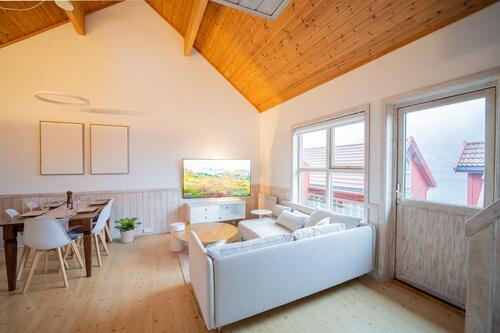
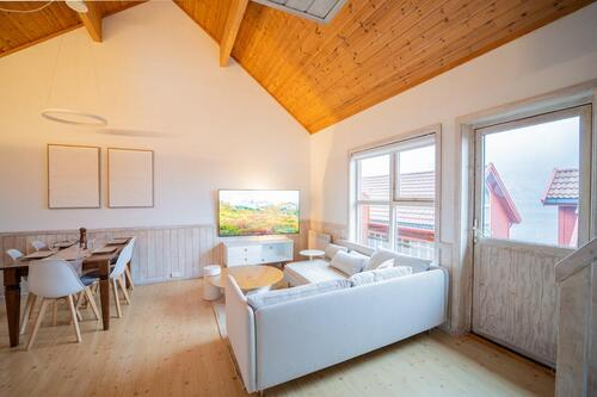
- potted plant (128, 230)
